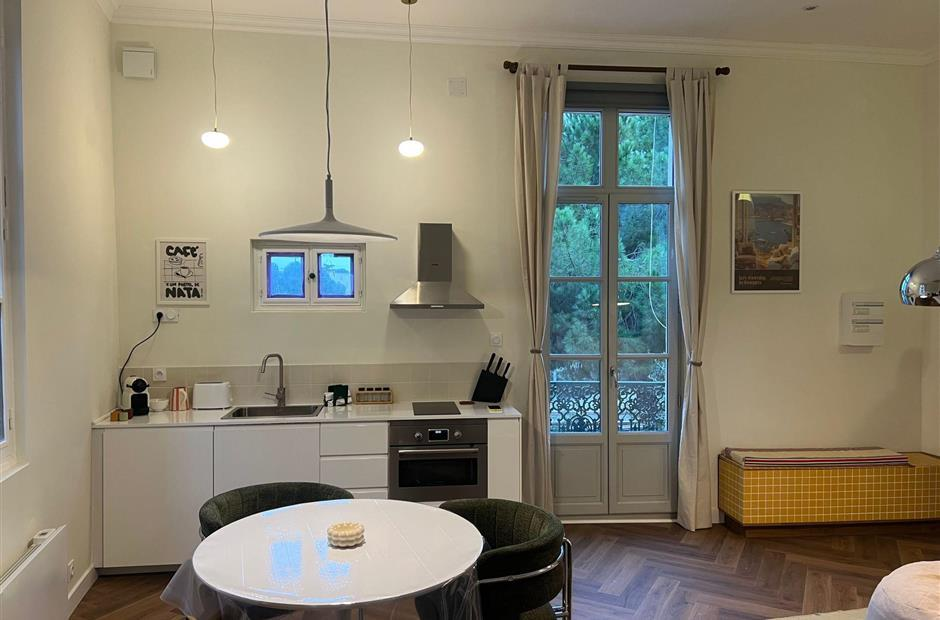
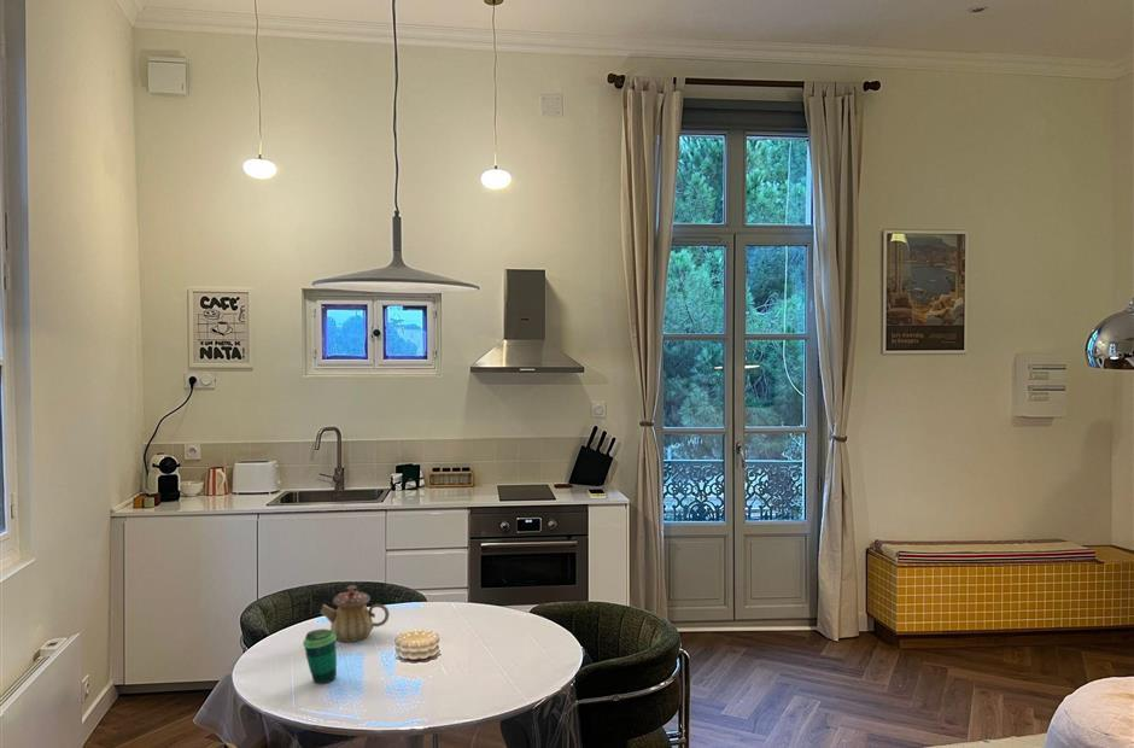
+ teapot (355, 609)
+ cup (320, 656)
